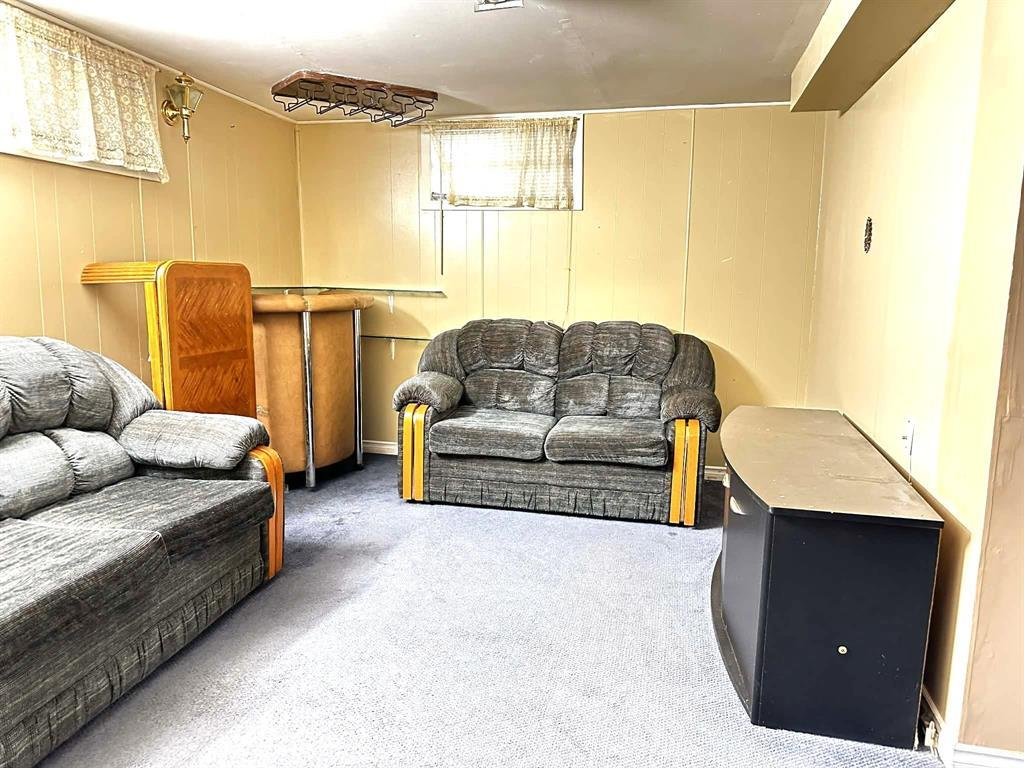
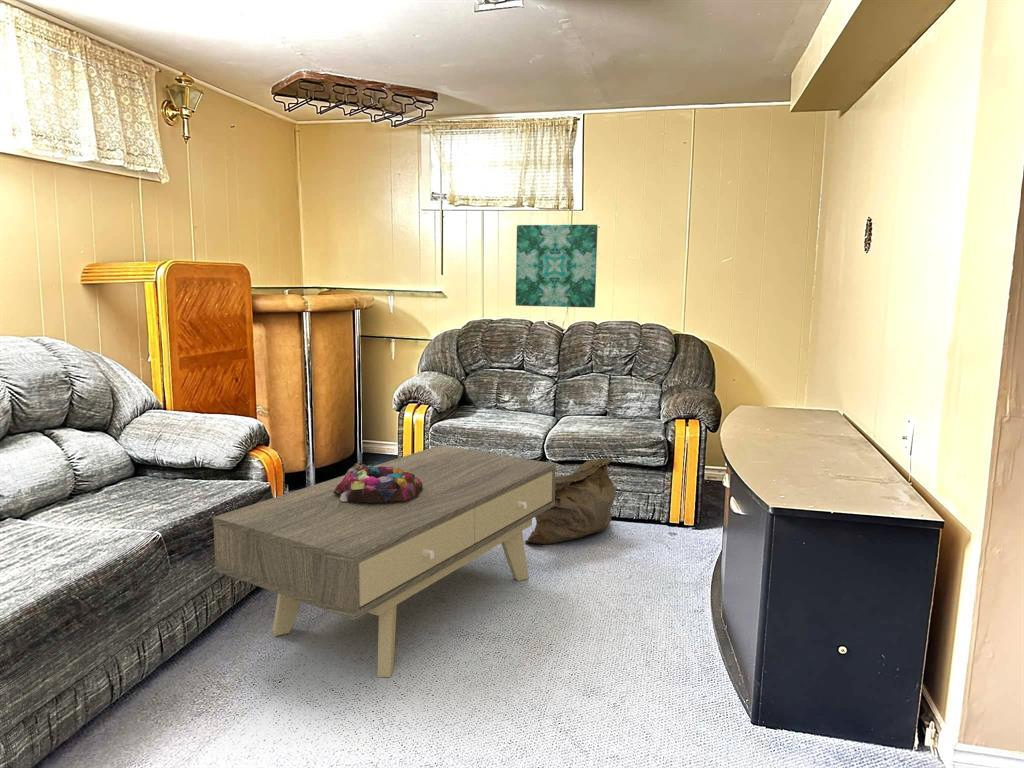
+ bag (573, 498)
+ coffee table (412, 545)
+ wall art (555, 266)
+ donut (377, 480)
